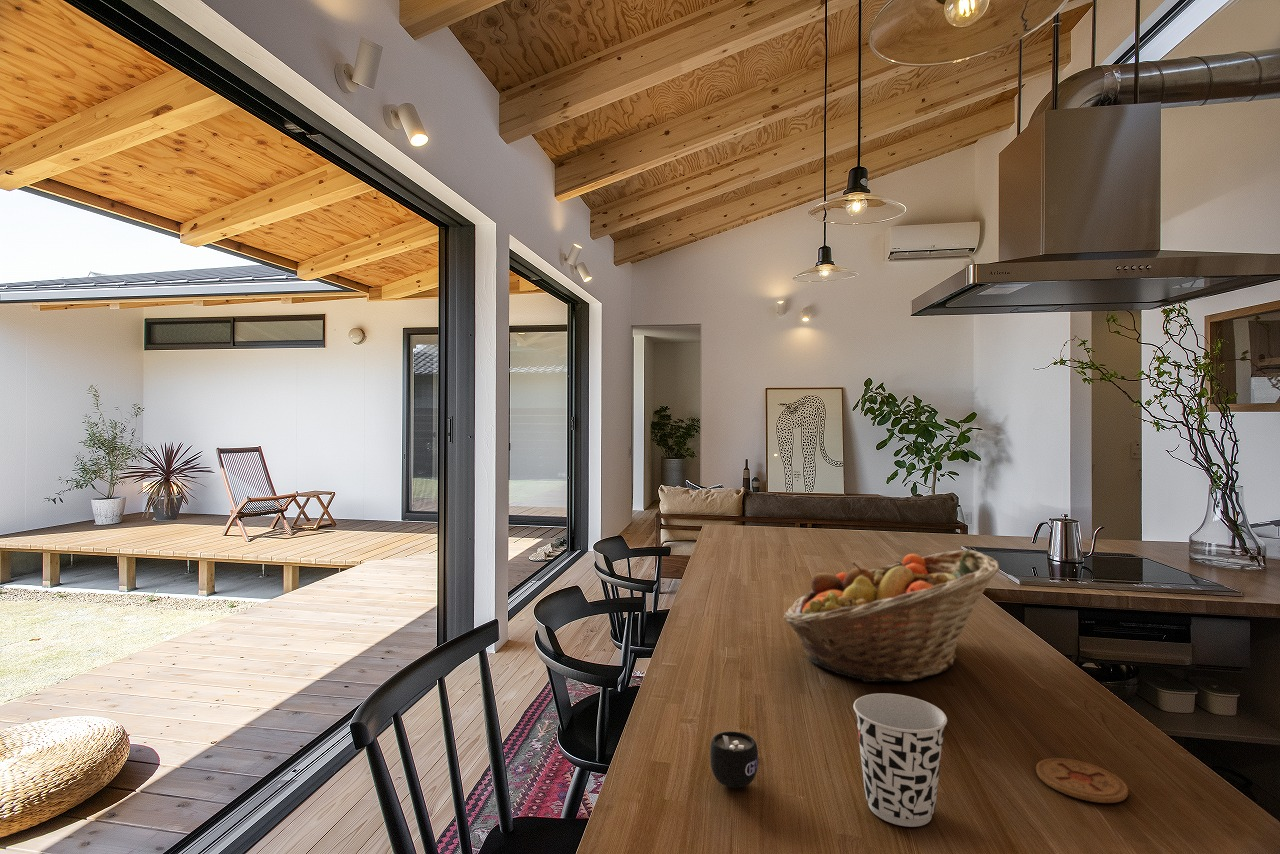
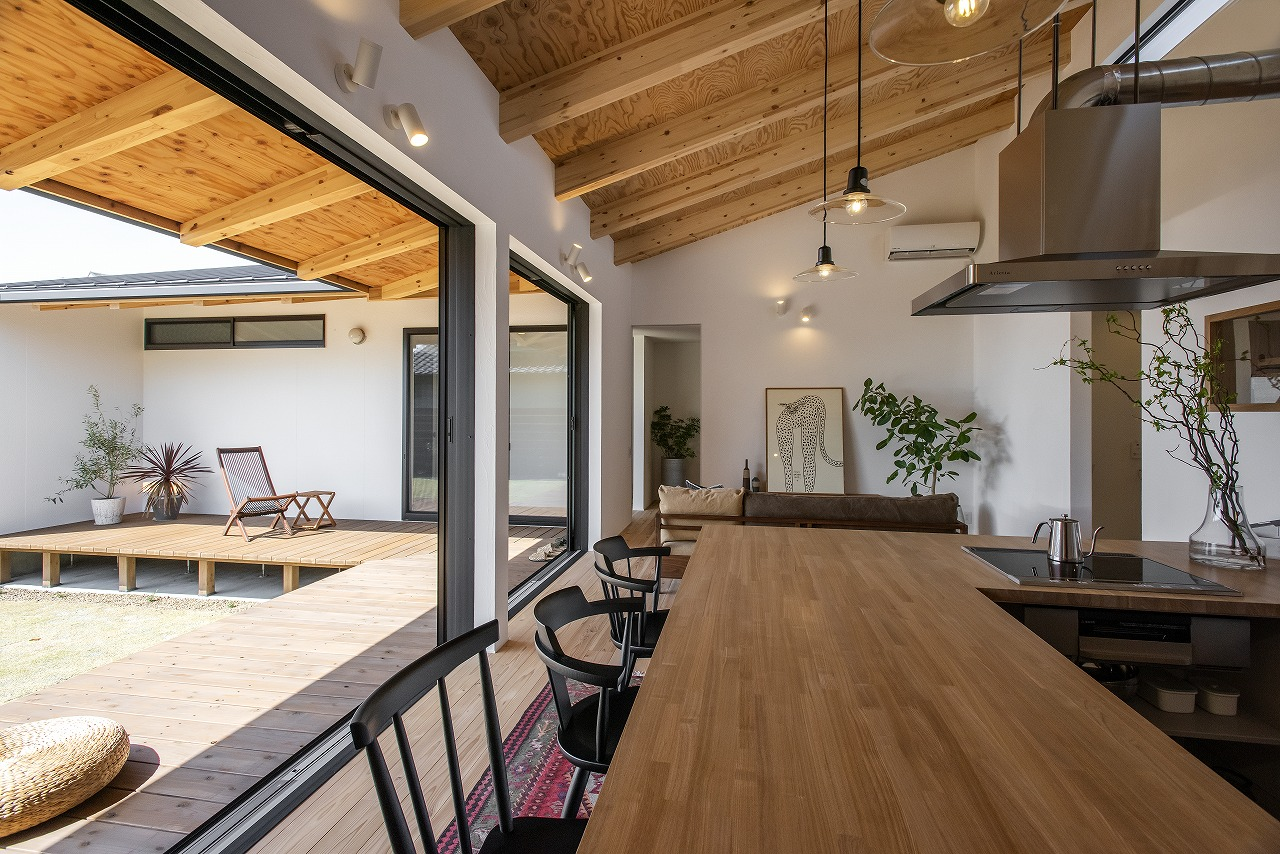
- fruit basket (888, 603)
- coaster (1080, 779)
- cup (899, 759)
- mug (740, 745)
